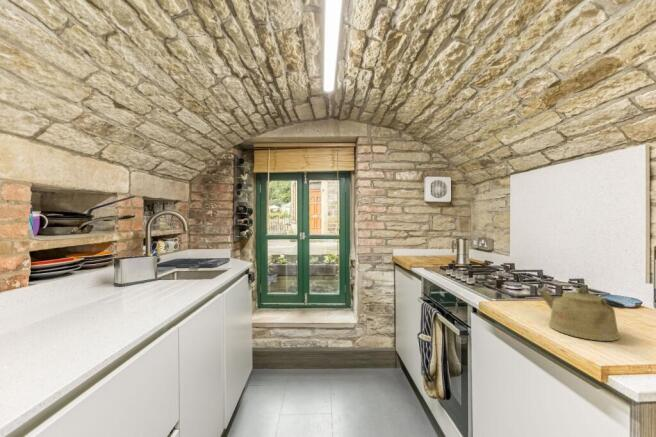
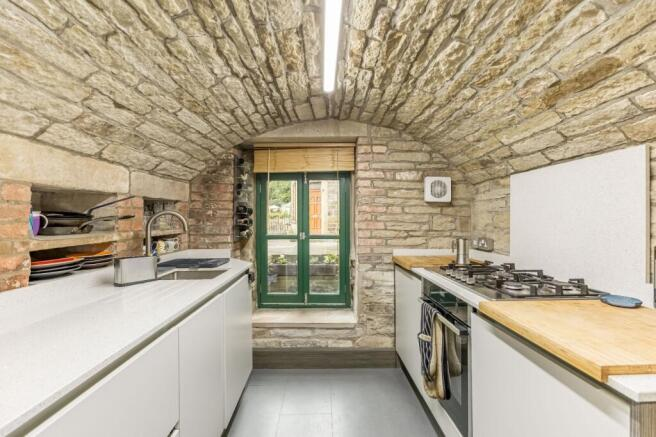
- kettle (575, 307)
